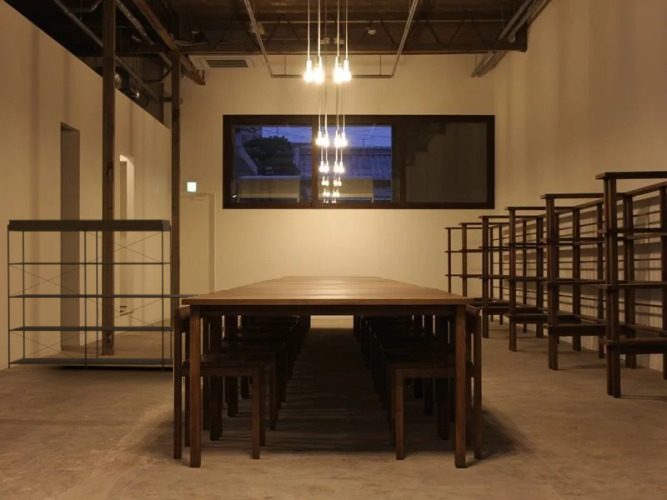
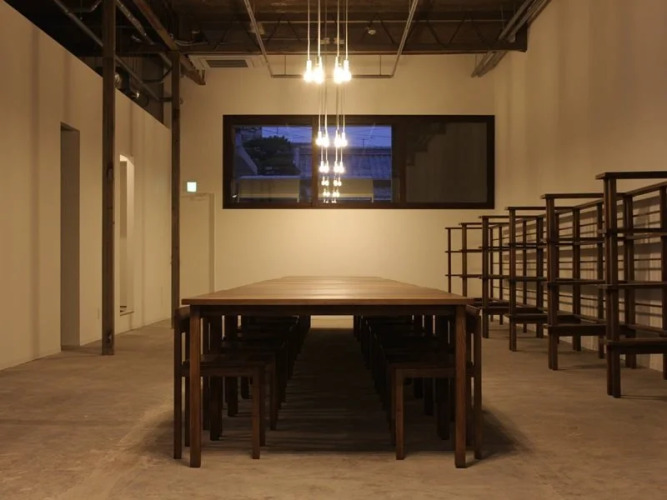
- shelving unit (129, 294)
